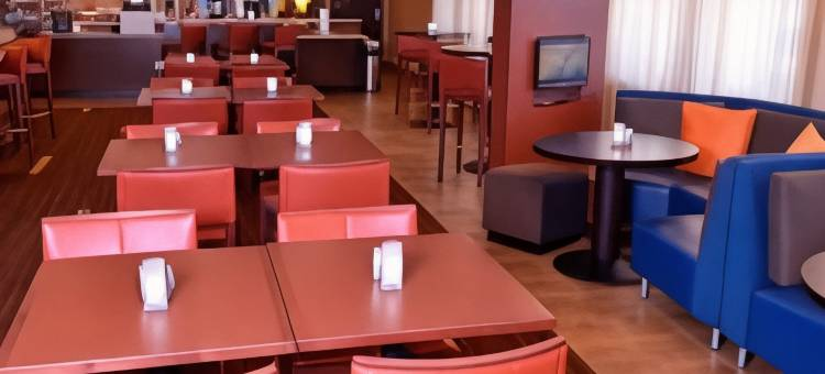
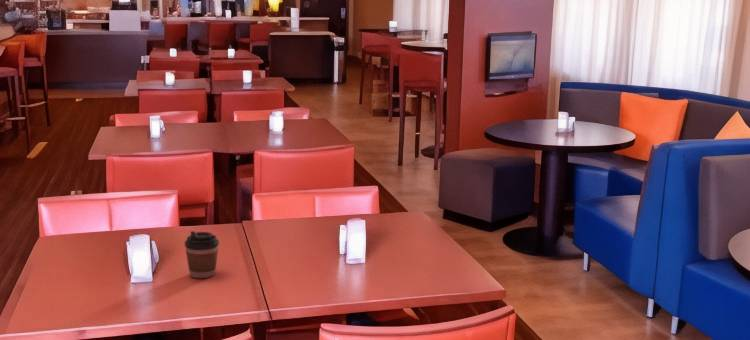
+ coffee cup (202, 253)
